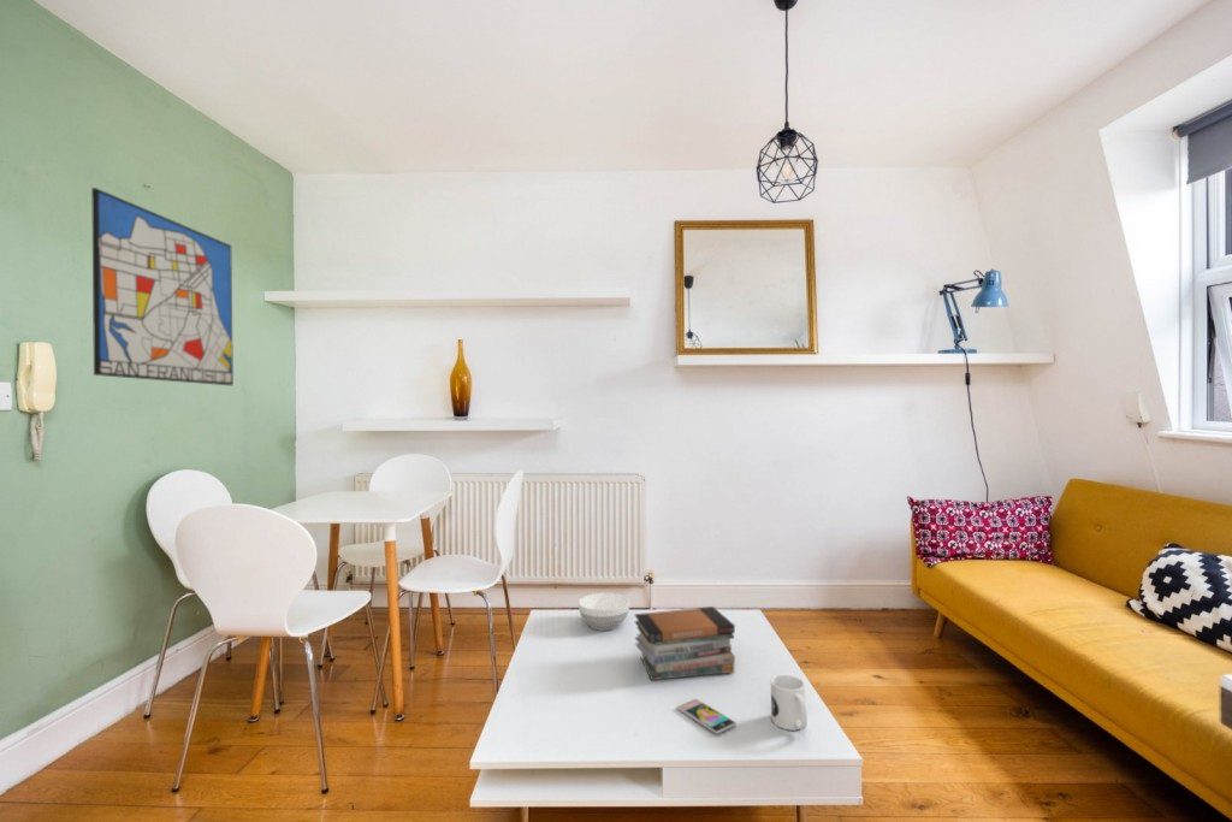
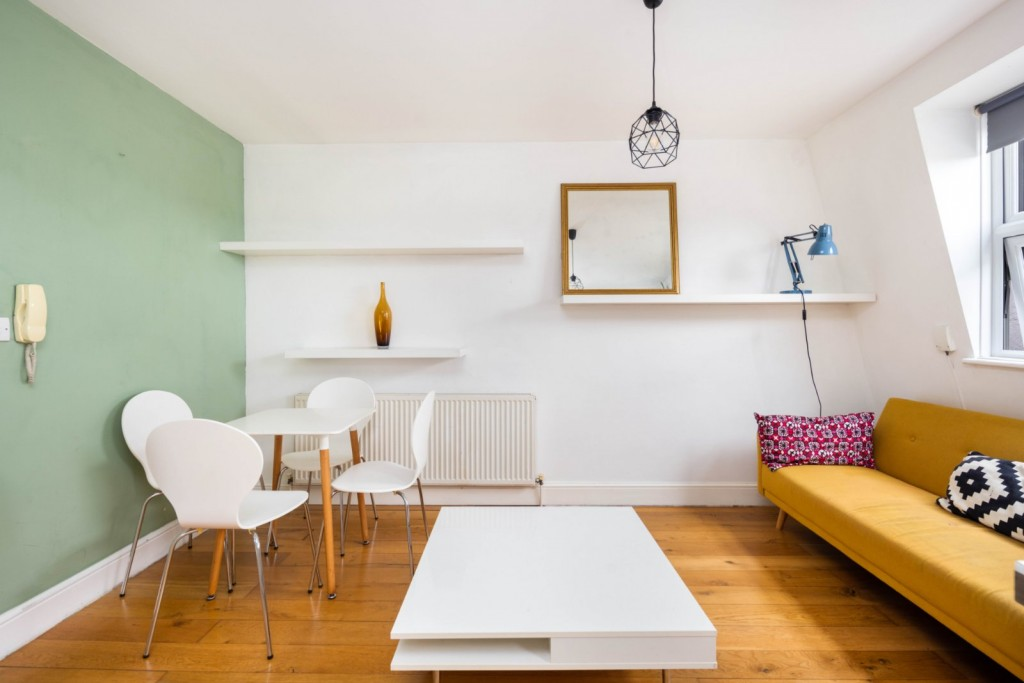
- wall art (172, 300)
- smartphone (705, 715)
- bowl (604, 613)
- mug (792, 704)
- book stack (683, 641)
